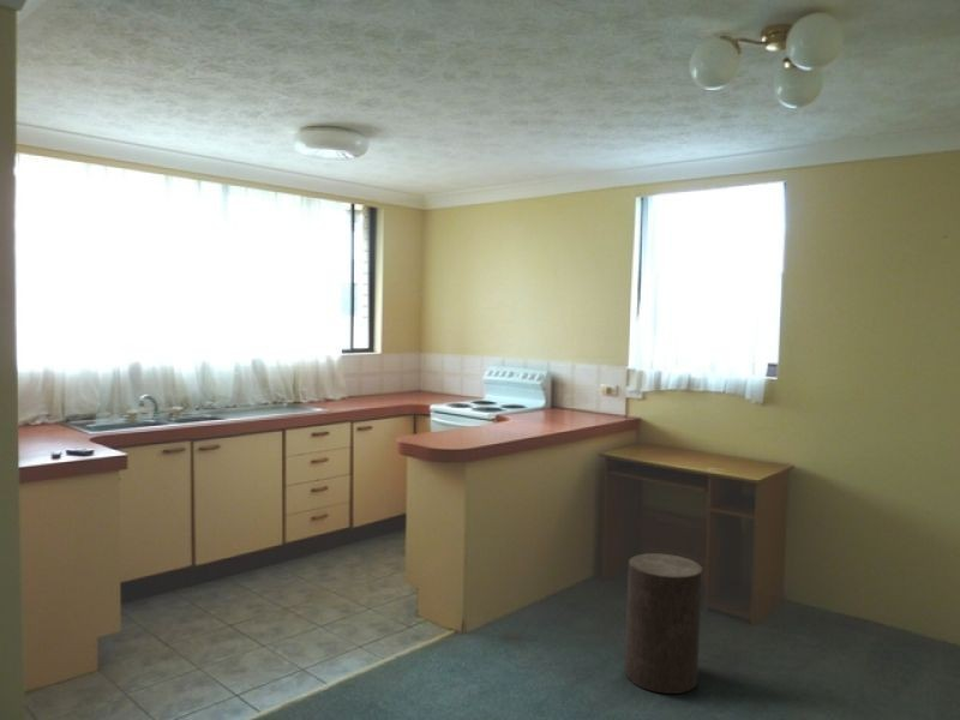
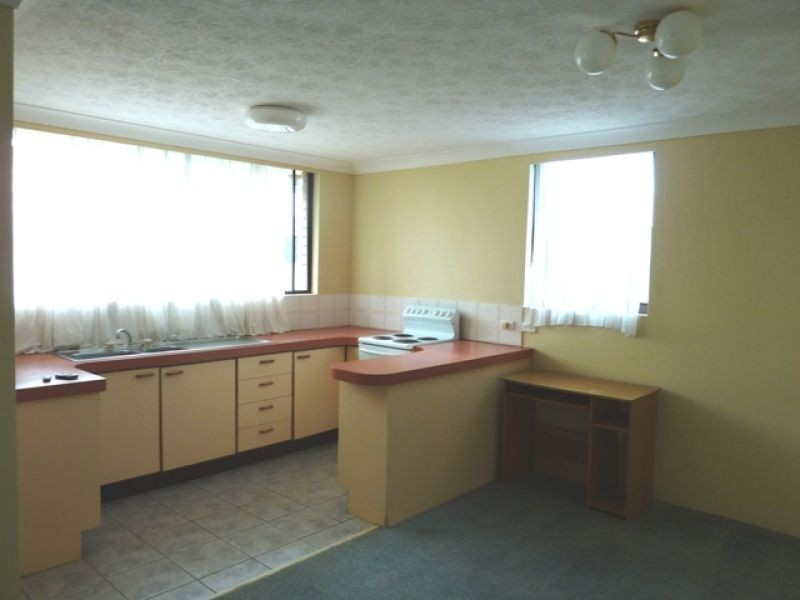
- stool (662, 620)
